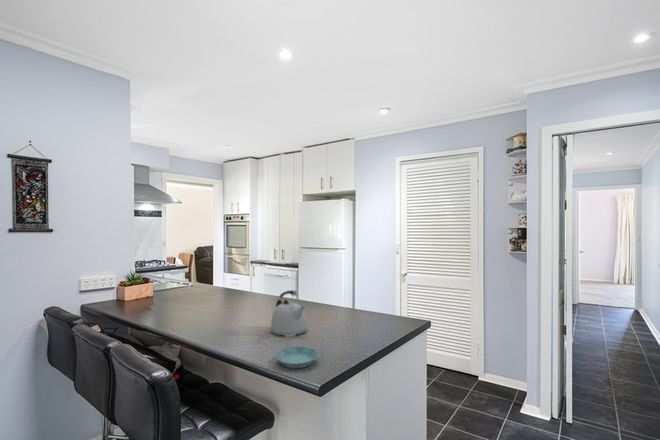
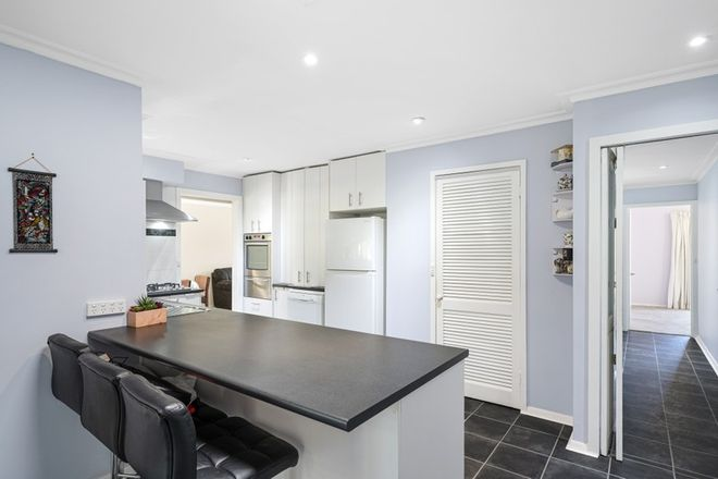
- kettle (289, 310)
- saucer (297, 358)
